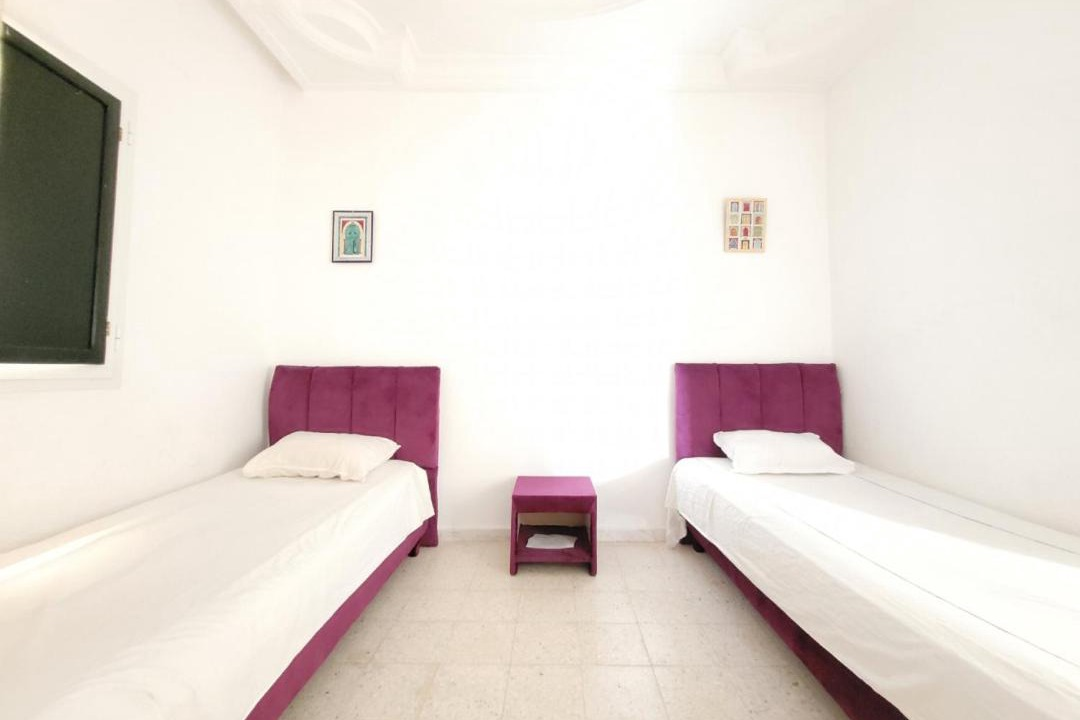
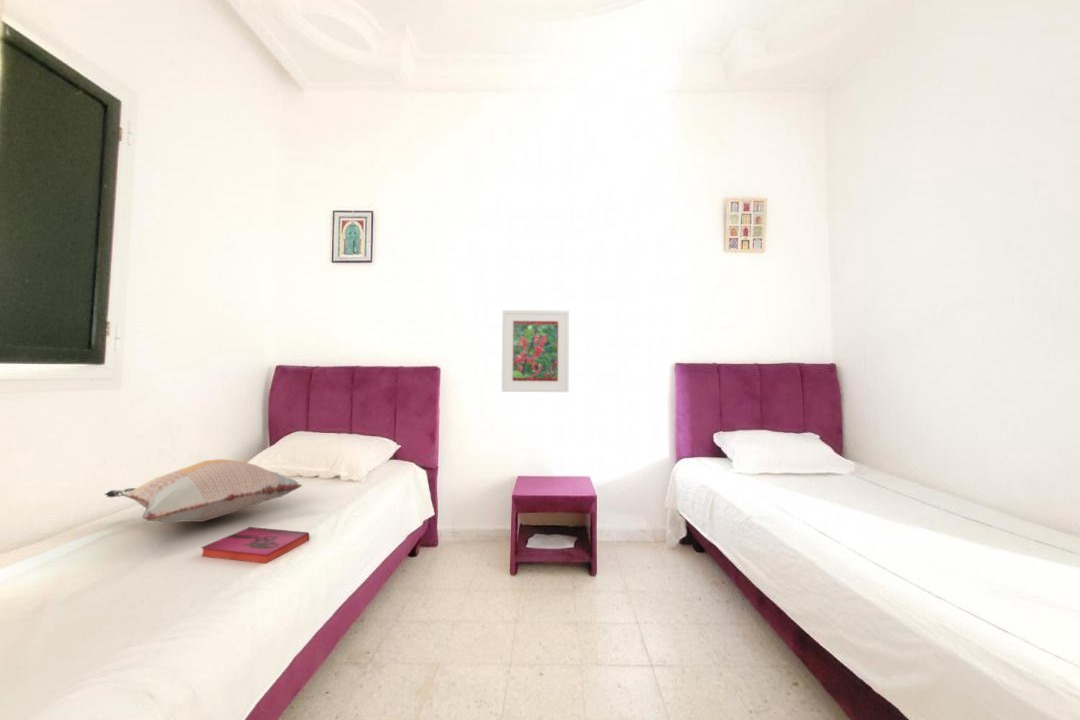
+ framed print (535, 351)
+ decorative pillow (207, 489)
+ hardback book (257, 544)
